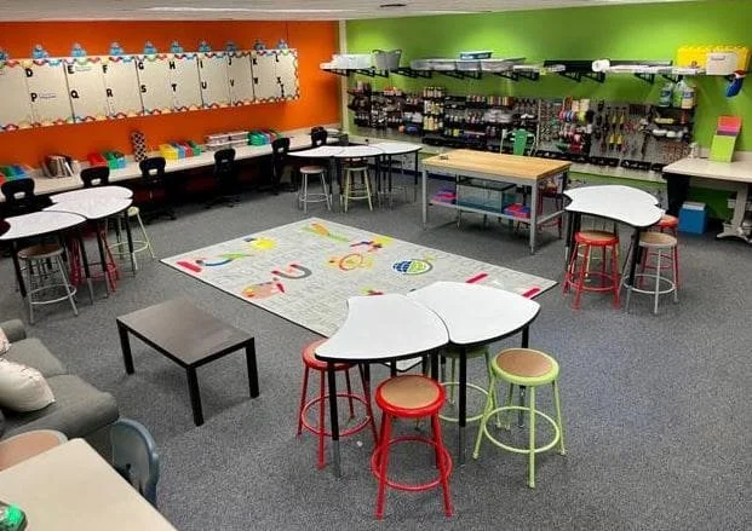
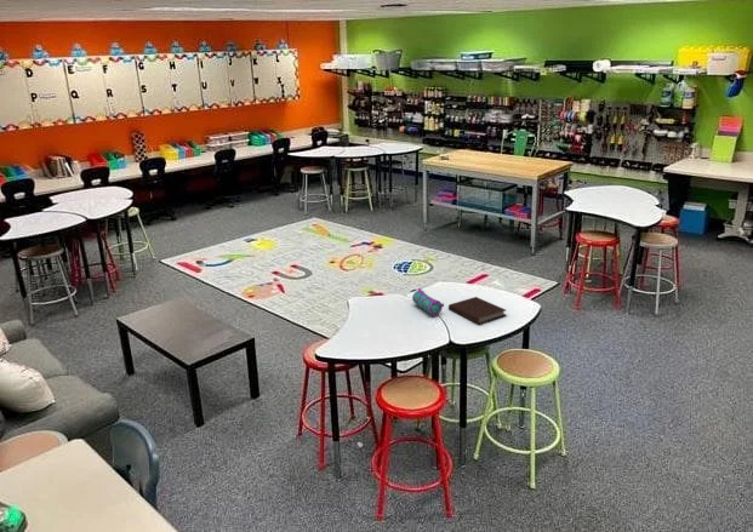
+ notebook (477, 309)
+ pencil case (427, 302)
